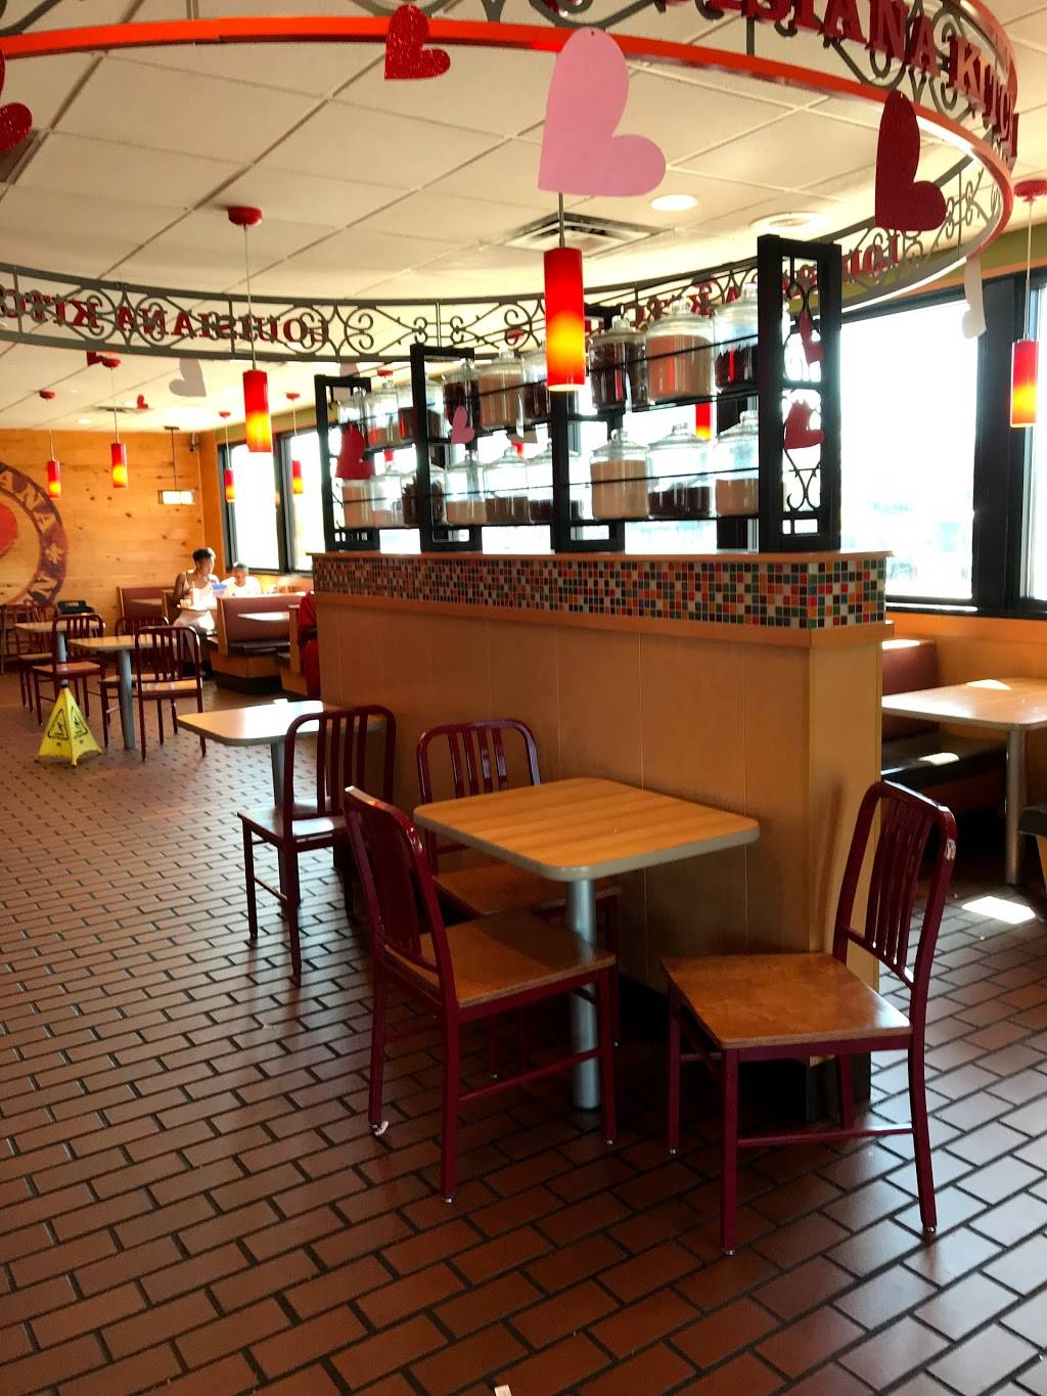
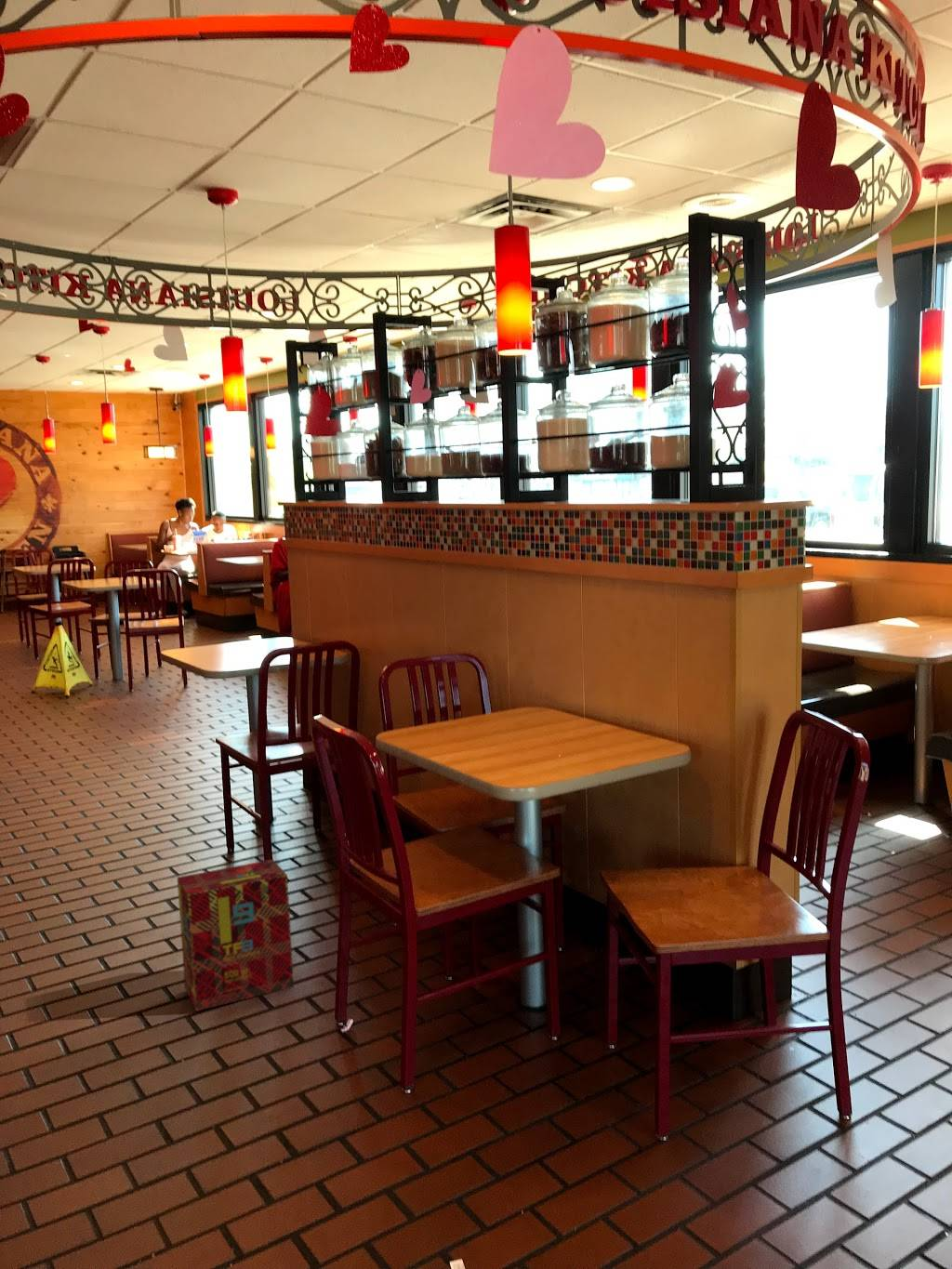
+ product box (235, 932)
